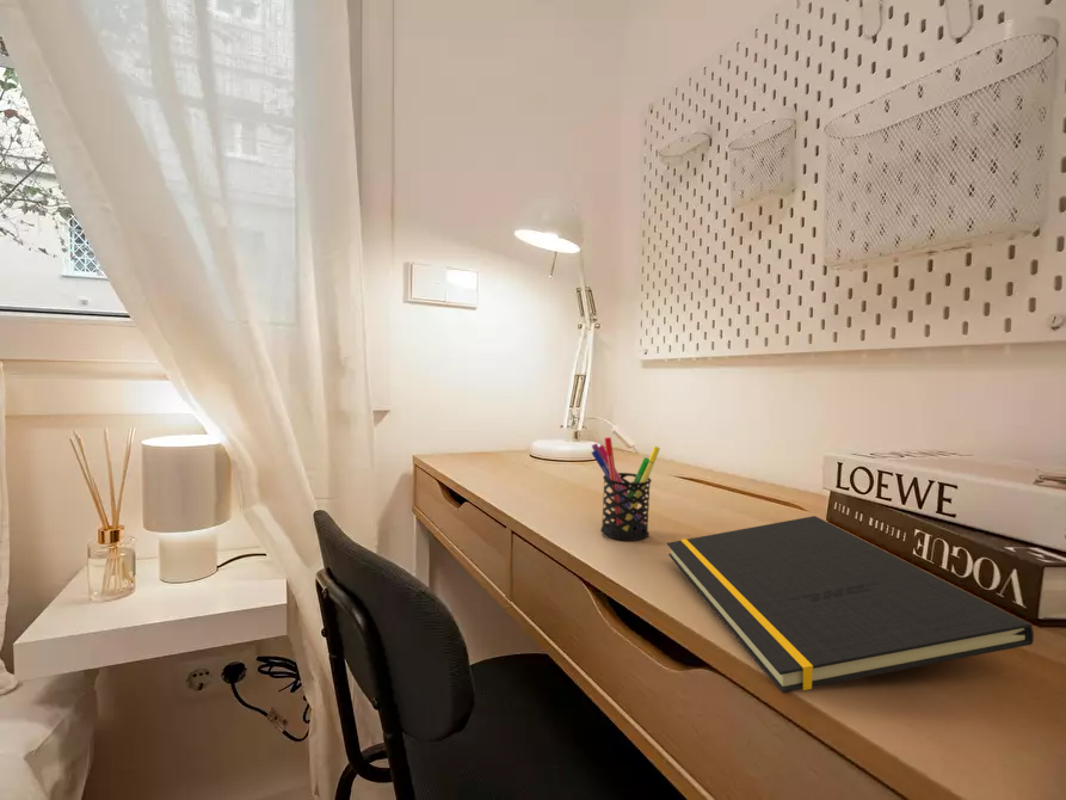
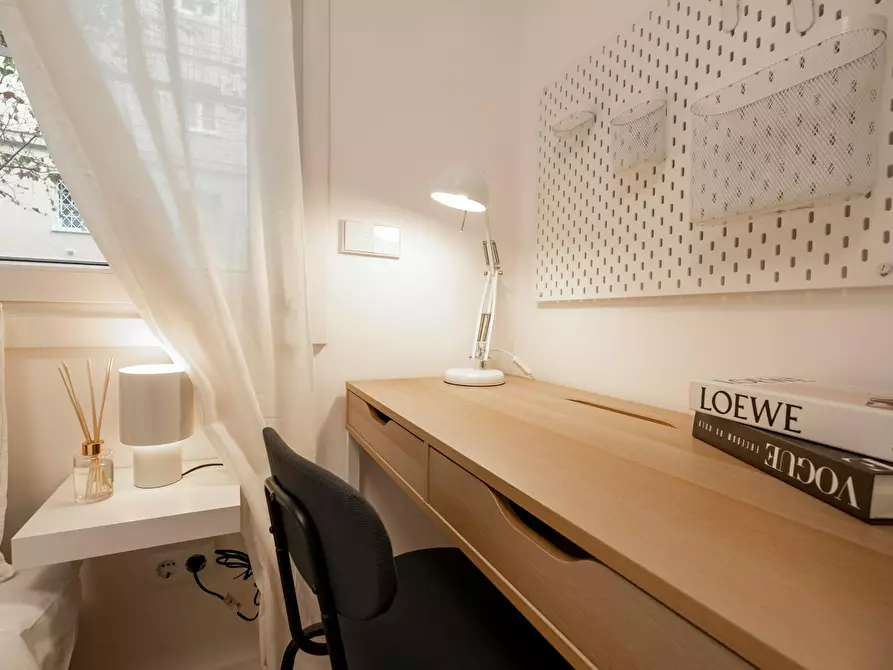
- pen holder (627, 486)
- notepad (803, 580)
